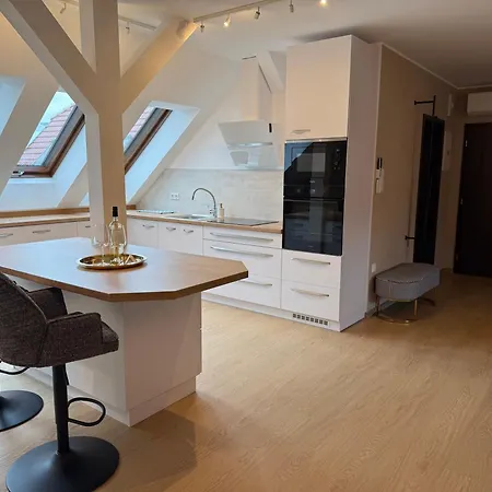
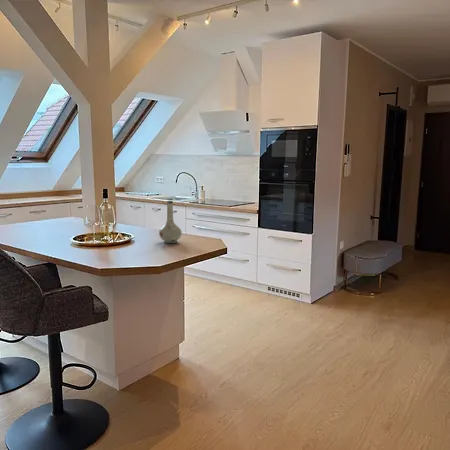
+ vase (170, 221)
